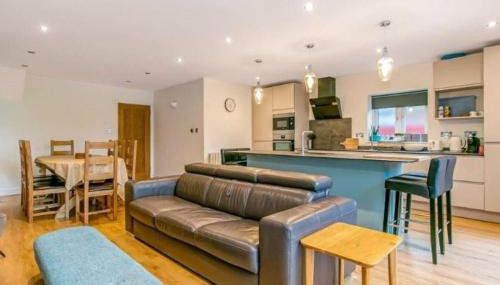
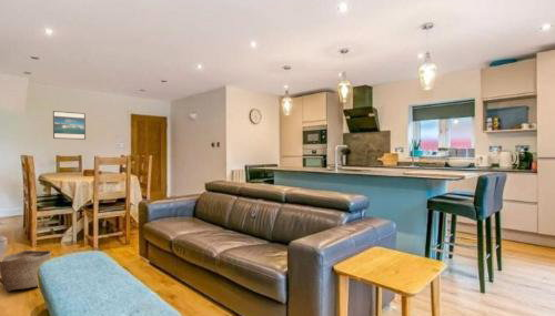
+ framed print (69, 125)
+ basket (26, 267)
